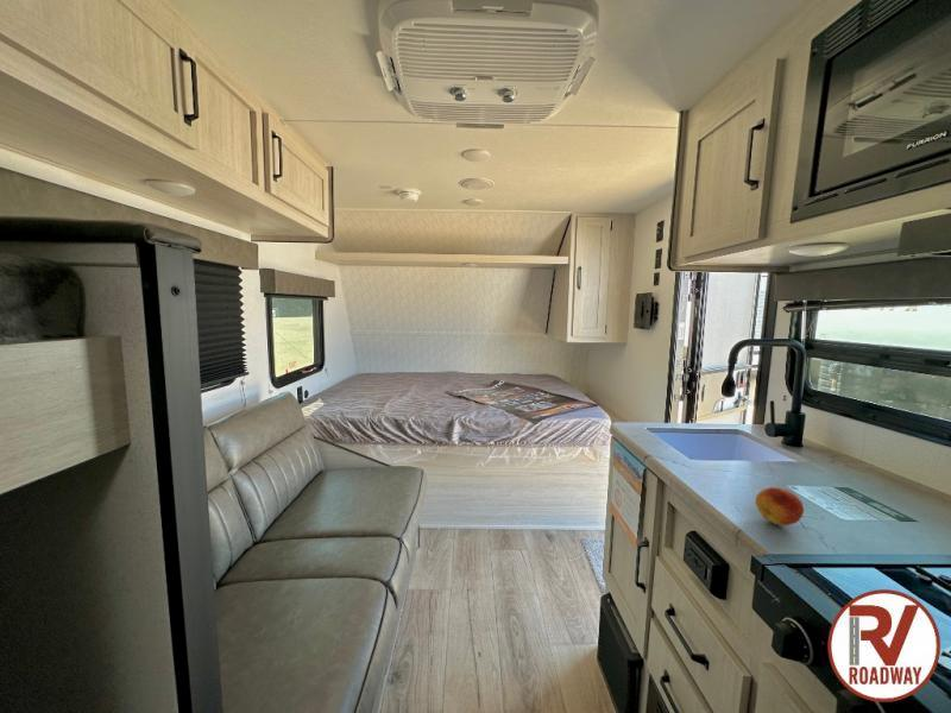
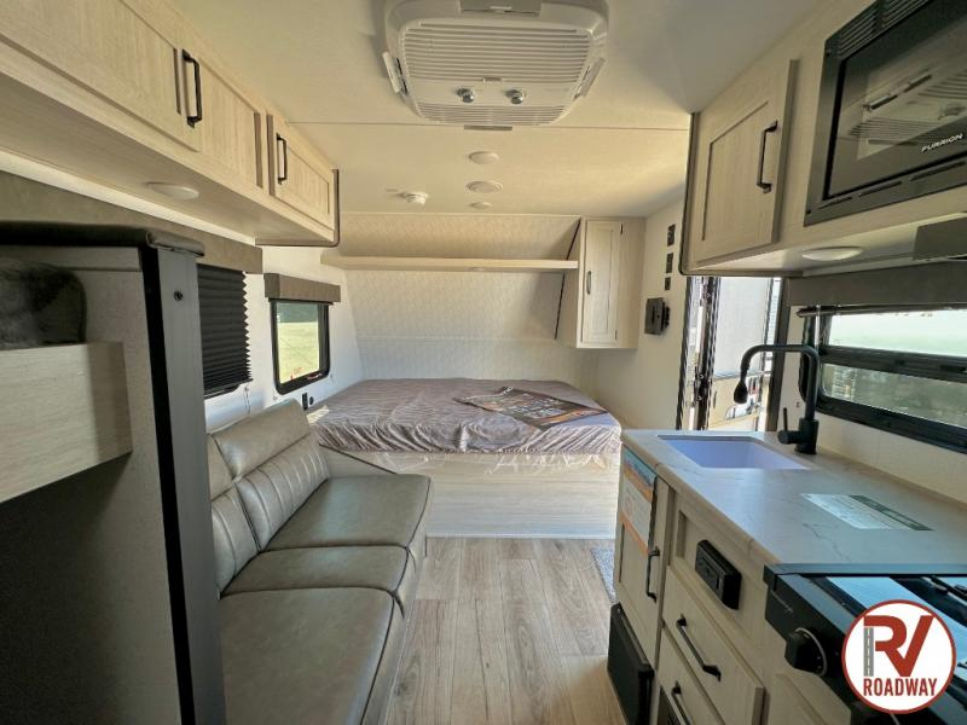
- fruit (779, 506)
